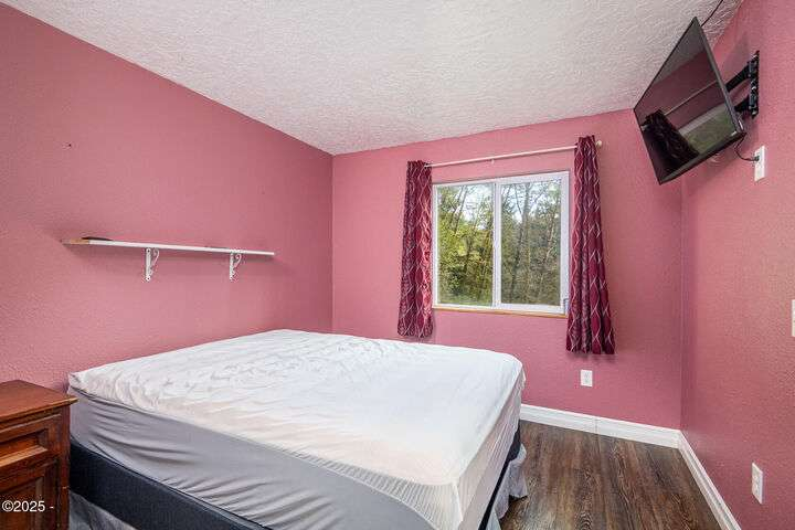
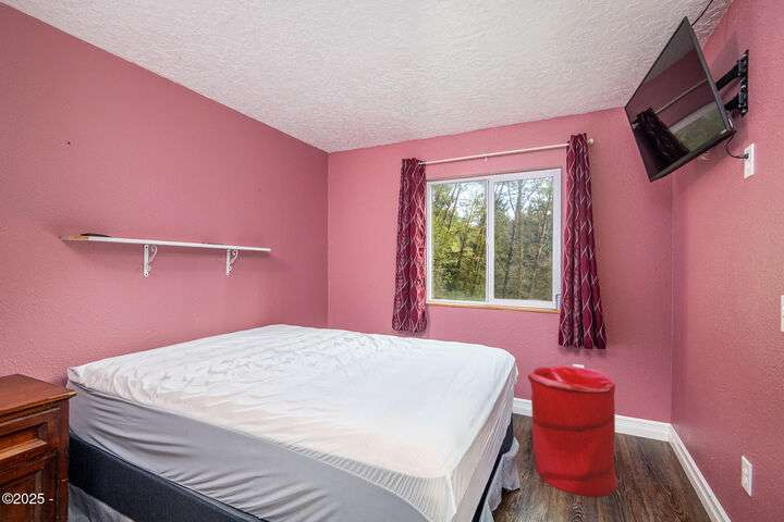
+ laundry hamper (569, 422)
